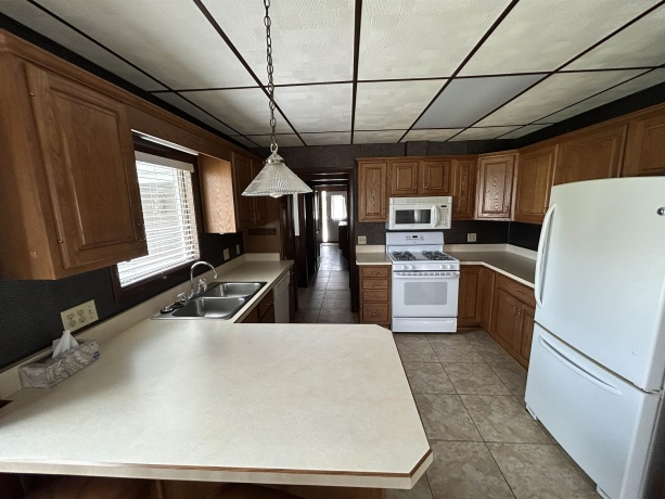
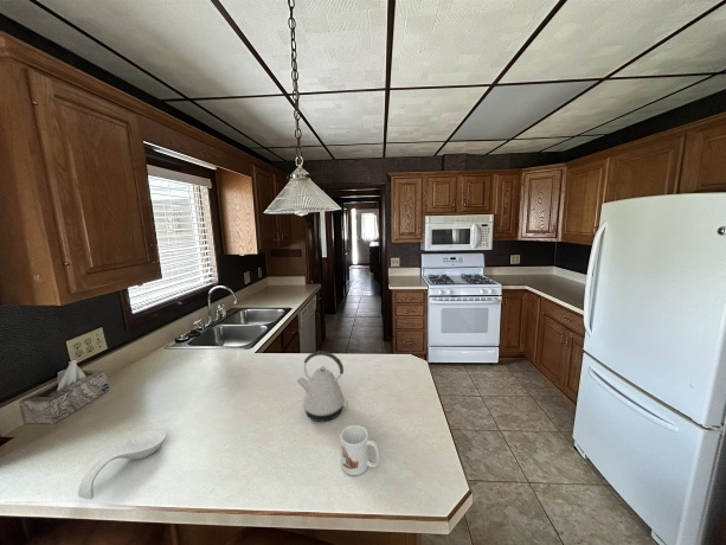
+ kettle (321, 382)
+ mug (360, 450)
+ spoon rest (127, 455)
